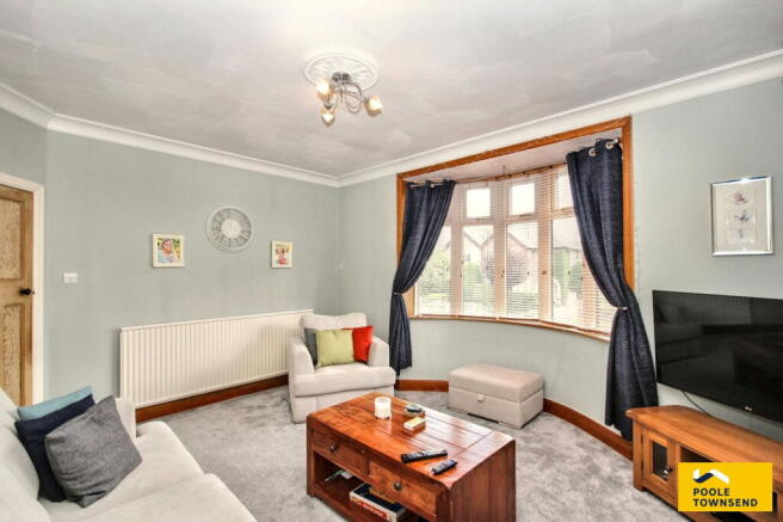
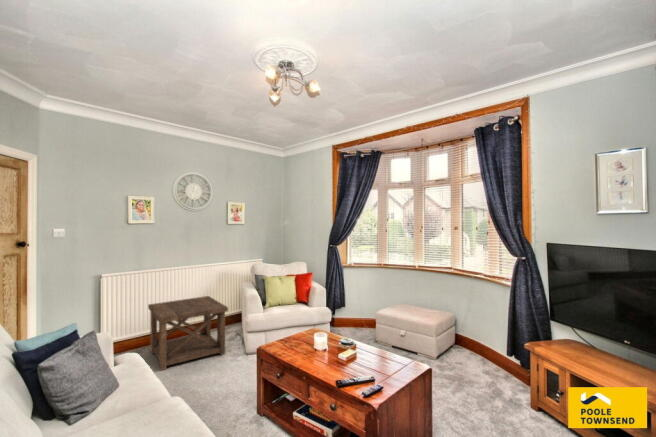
+ side table (187, 329)
